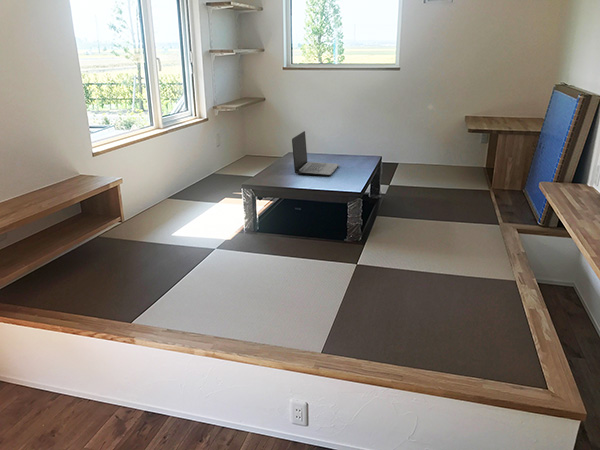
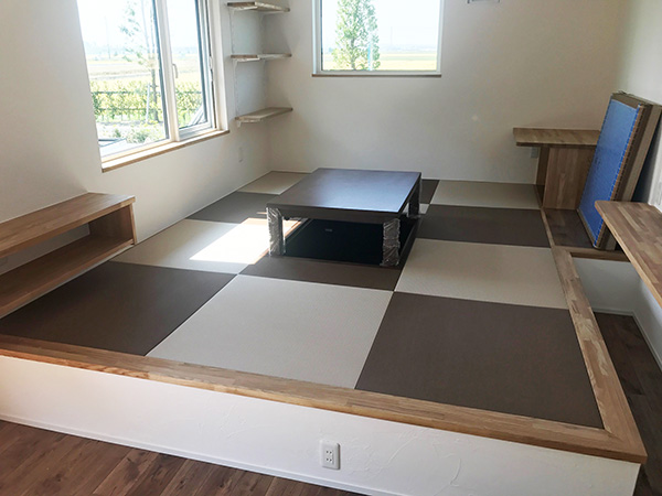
- laptop (316, 162)
